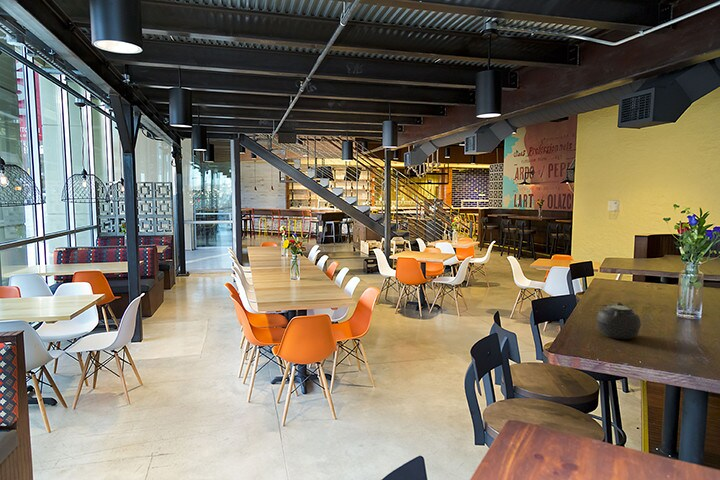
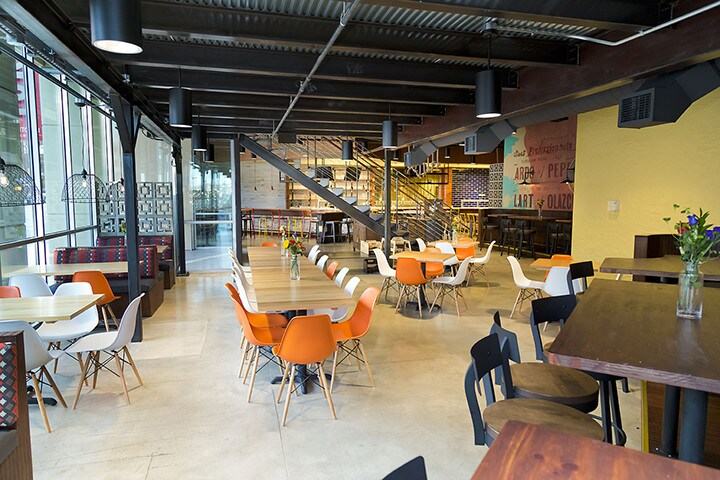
- teapot (618, 320)
